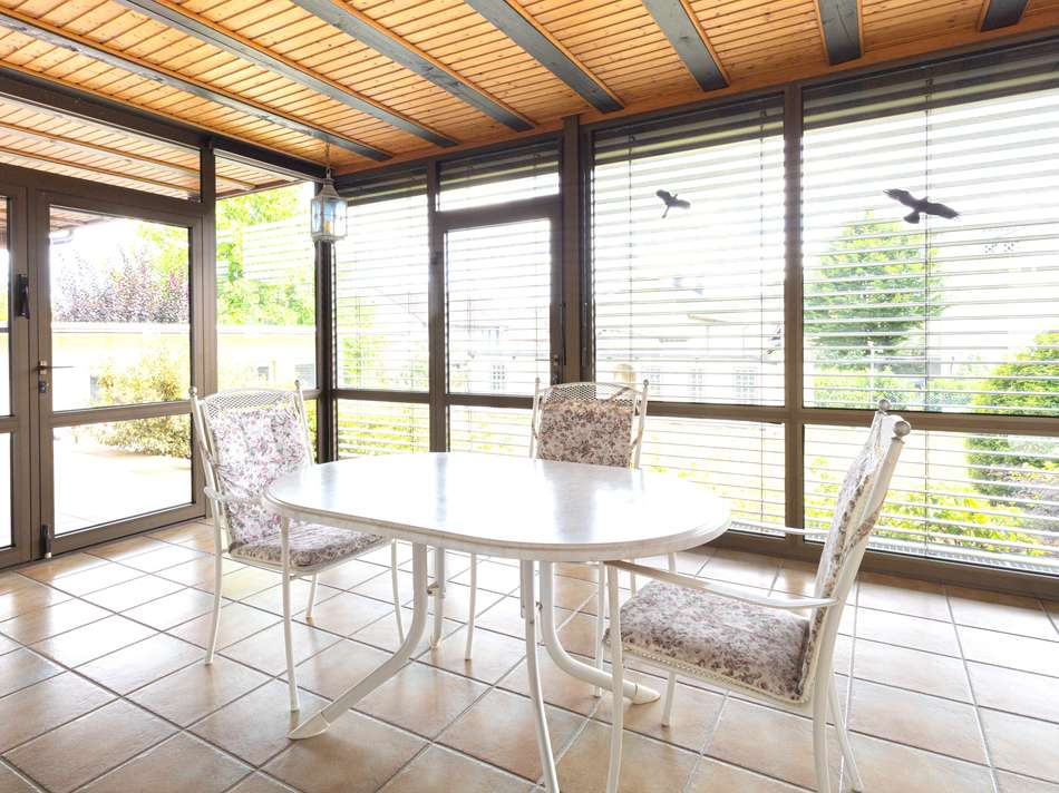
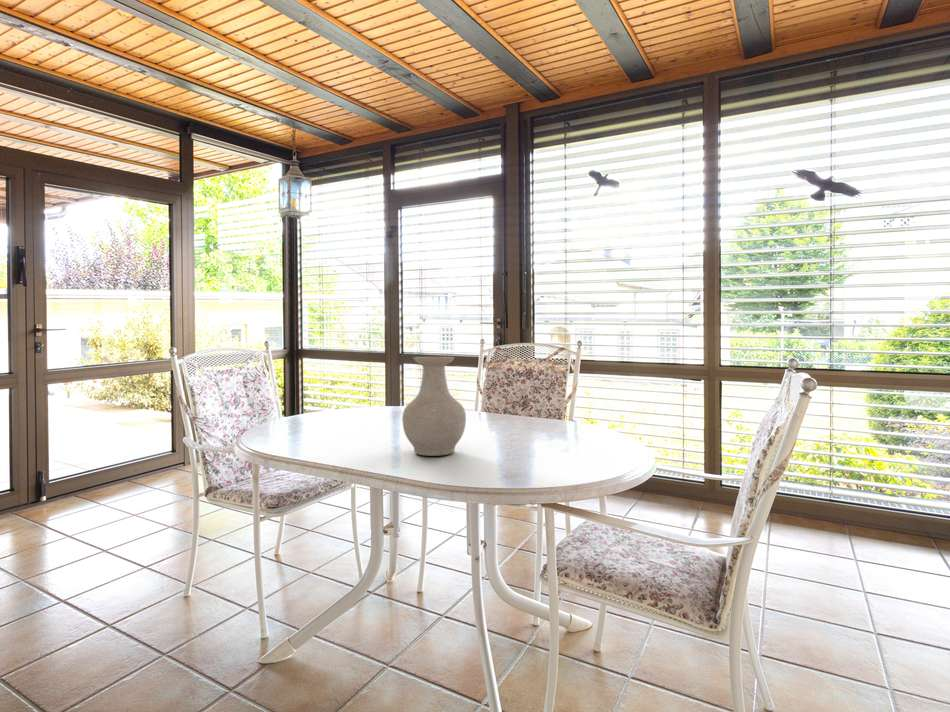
+ vase (434, 404)
